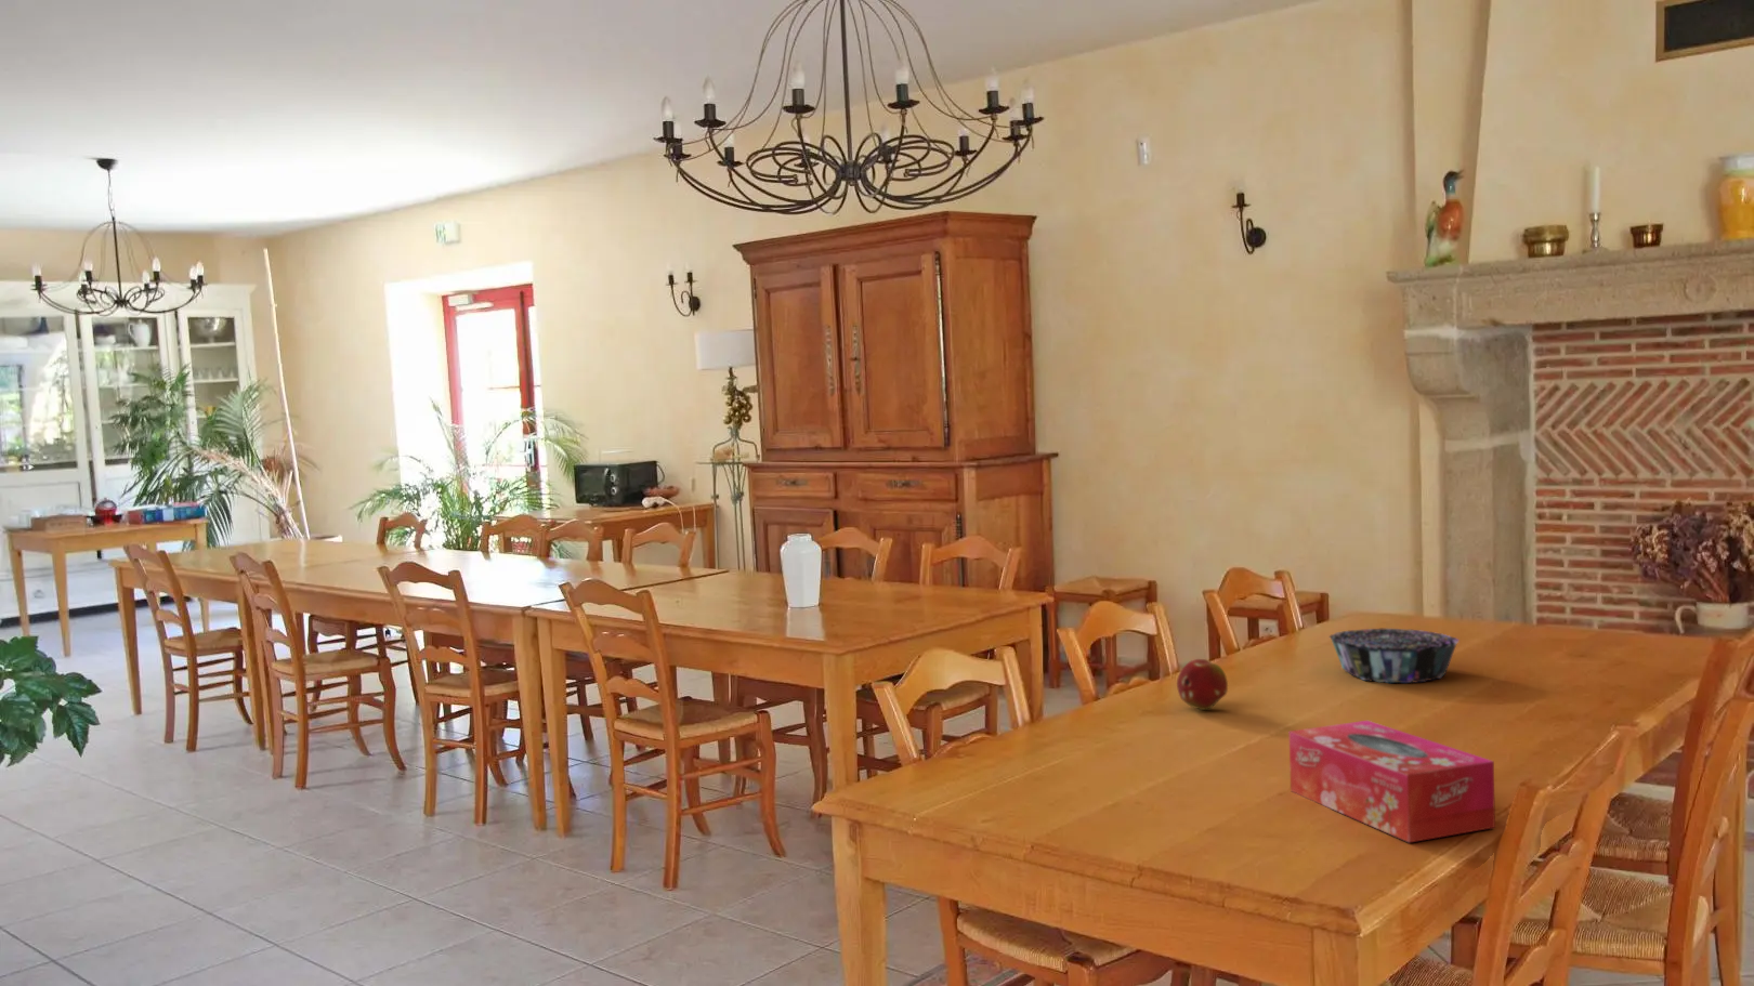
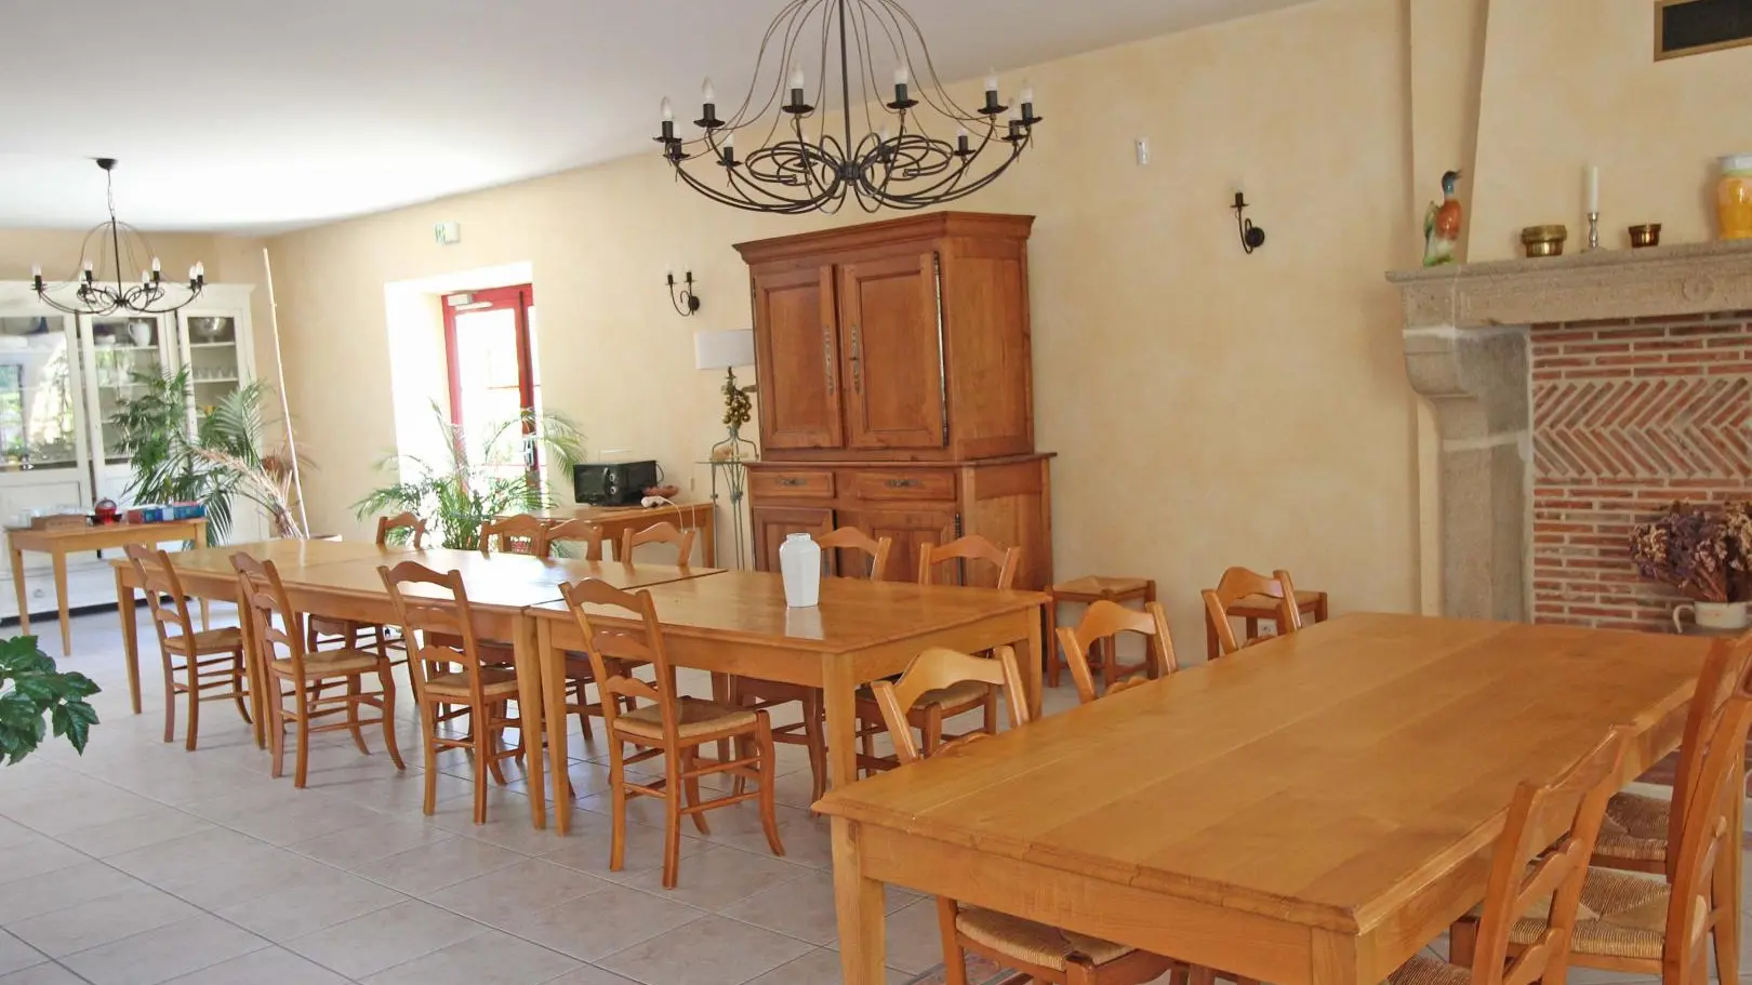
- fruit (1203, 683)
- tissue box (1385, 777)
- decorative bowl (1391, 656)
